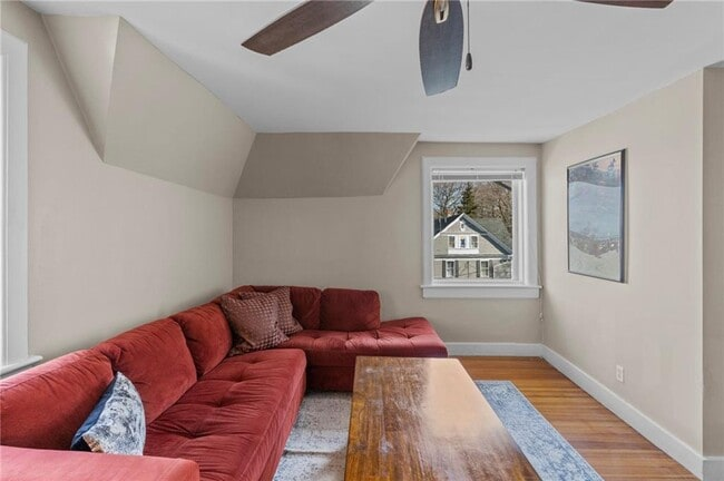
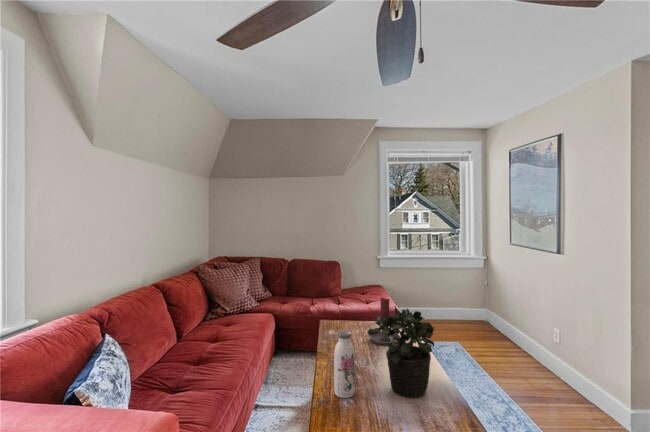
+ candle holder (385, 318)
+ potted plant (404, 346)
+ water bottle (344, 362)
